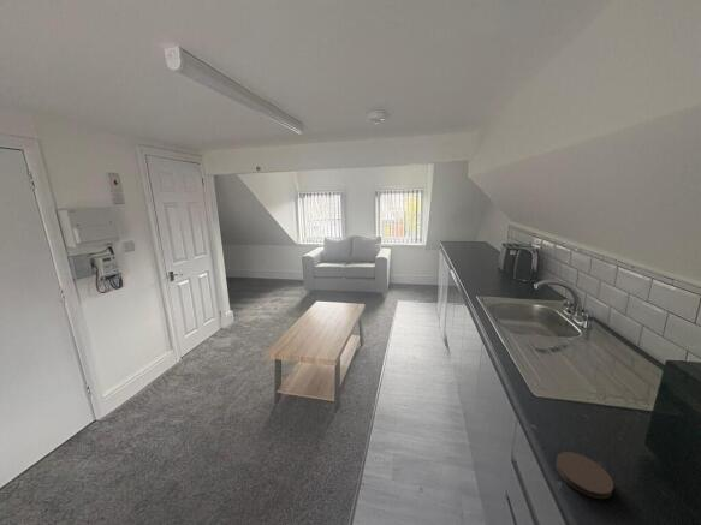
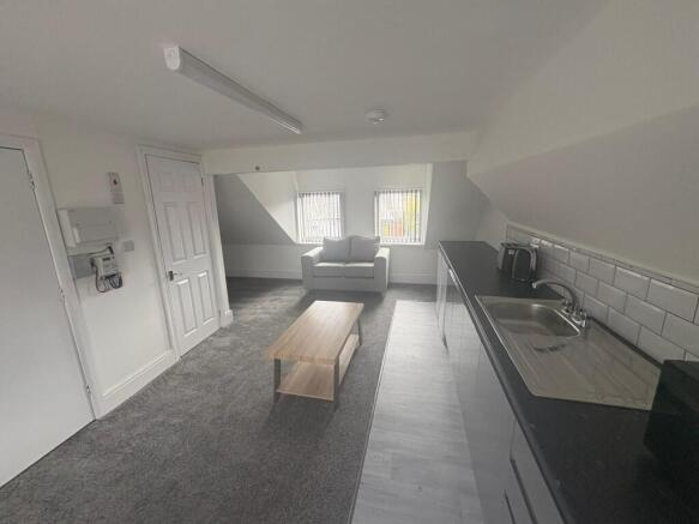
- coaster (582, 473)
